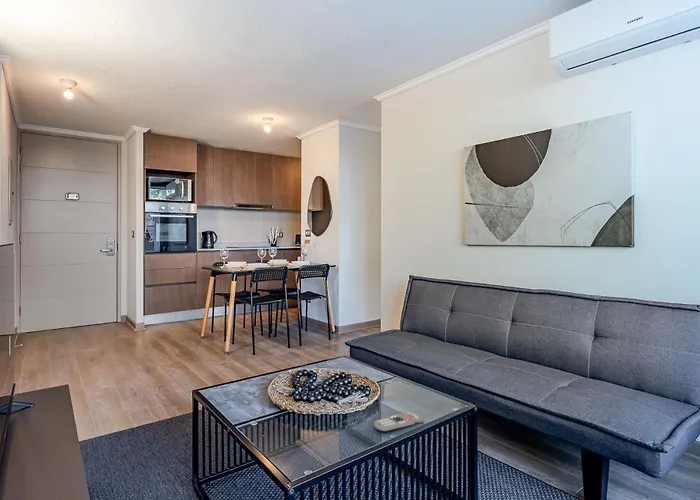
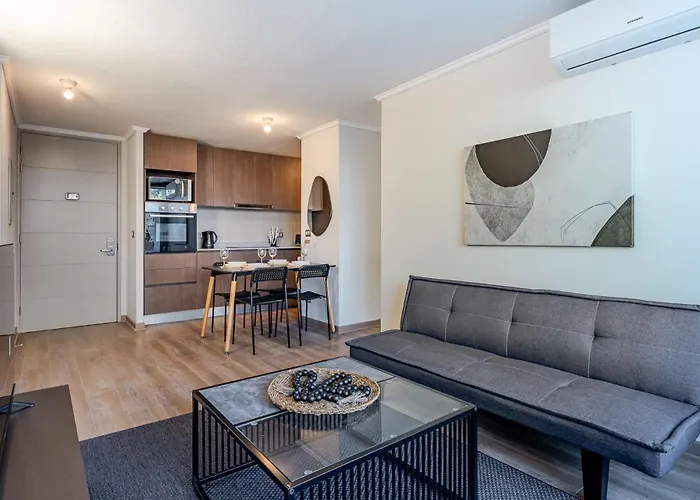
- remote control (397, 422)
